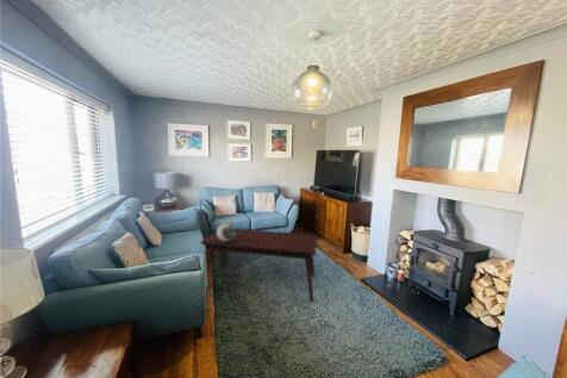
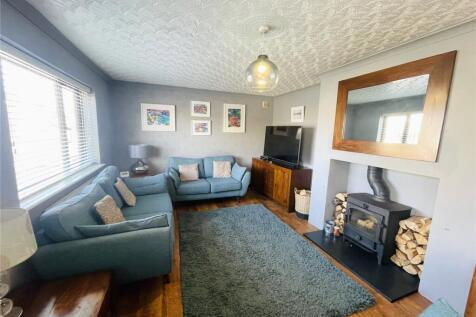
- coffee table (261, 254)
- decorative sphere (226, 231)
